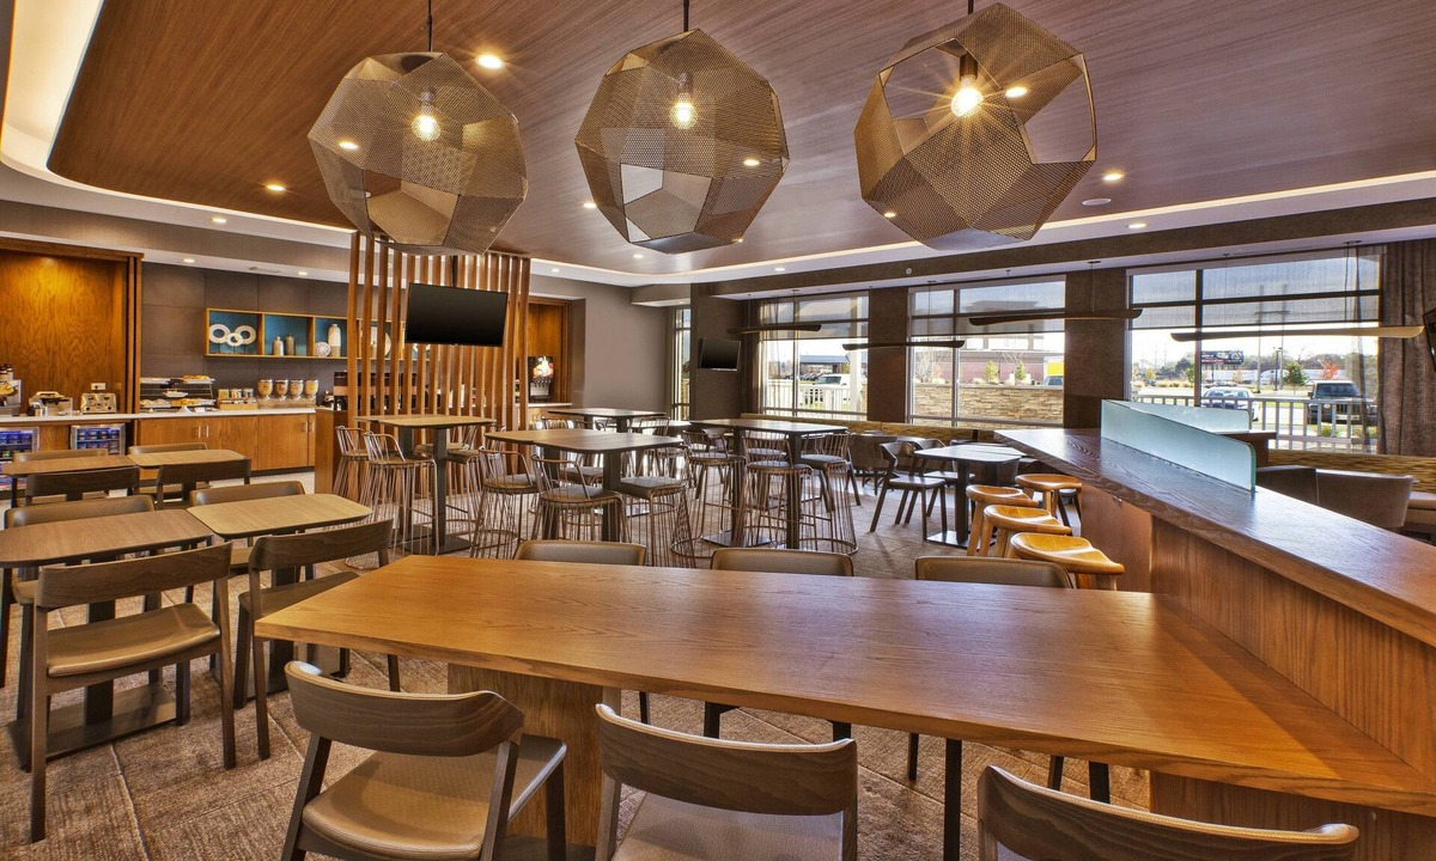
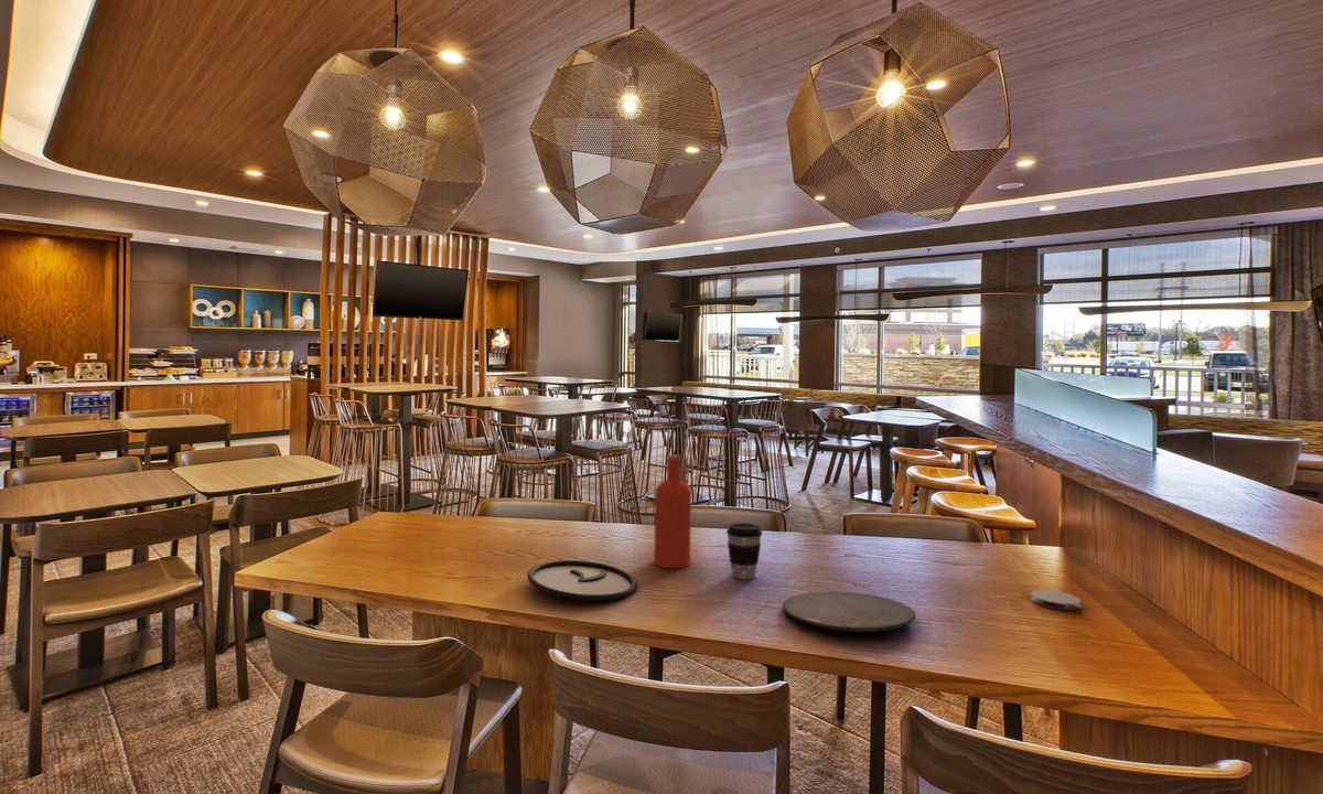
+ bottle (673, 508)
+ plate (582, 578)
+ plate (847, 609)
+ coaster (1055, 599)
+ coffee cup (743, 550)
